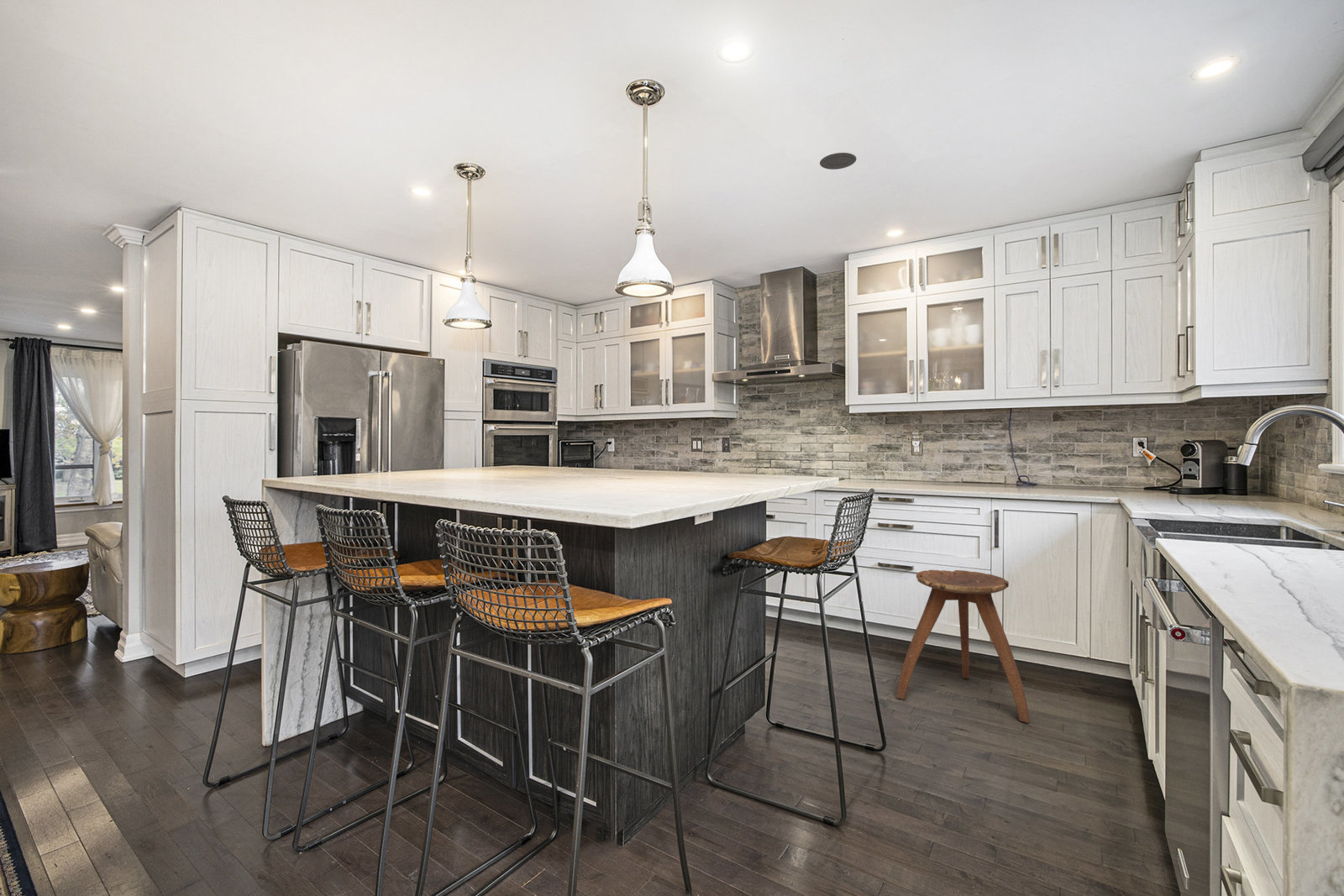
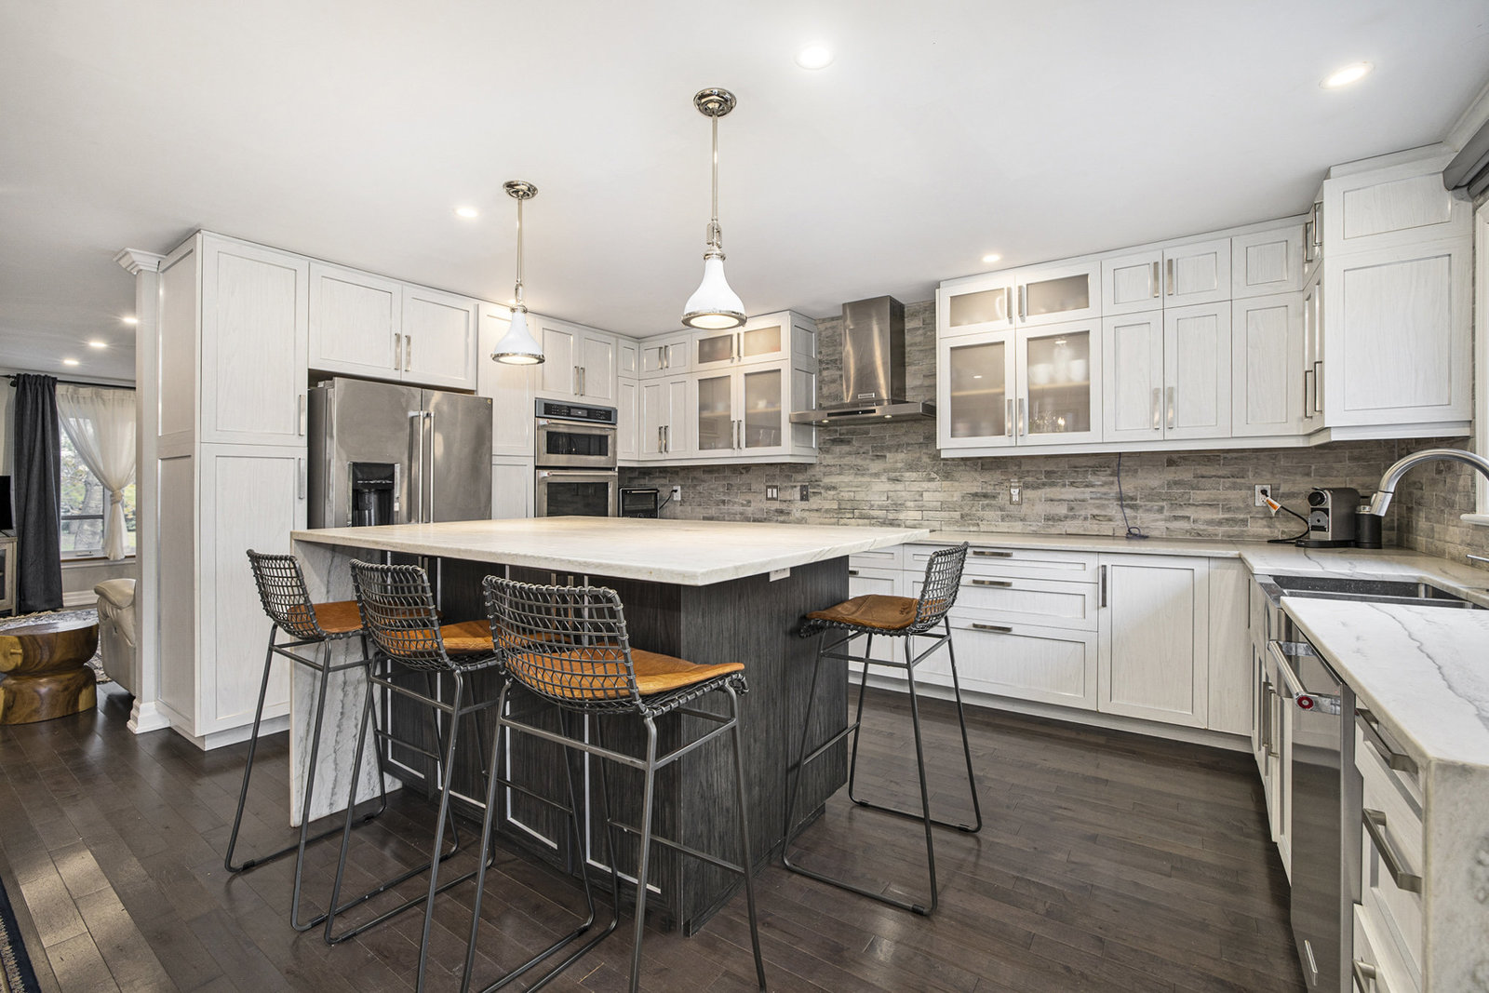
- recessed light (837, 159)
- stool (968, 636)
